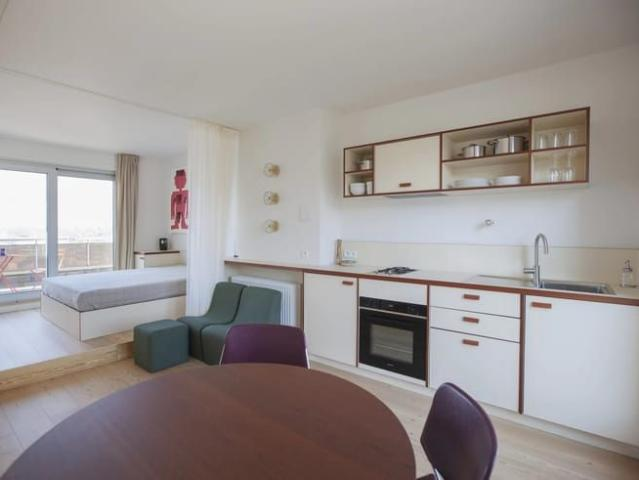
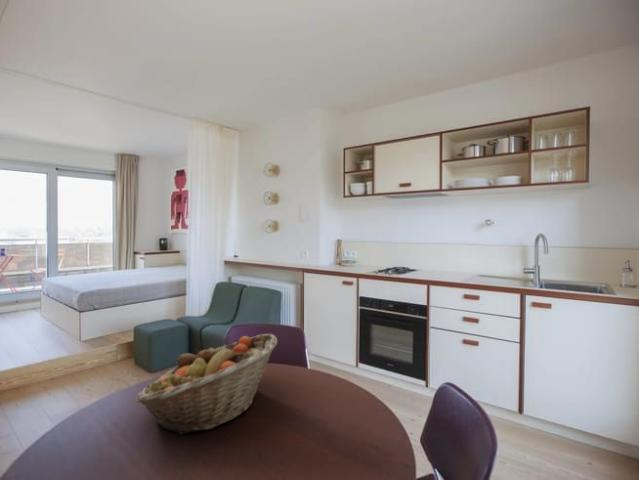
+ fruit basket (214, 374)
